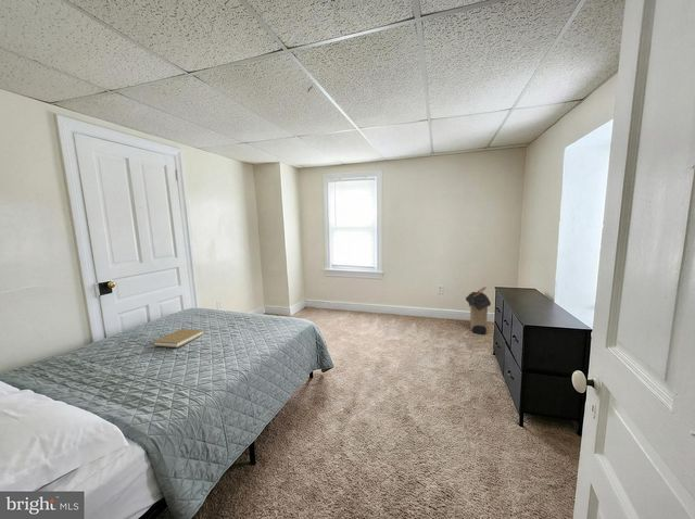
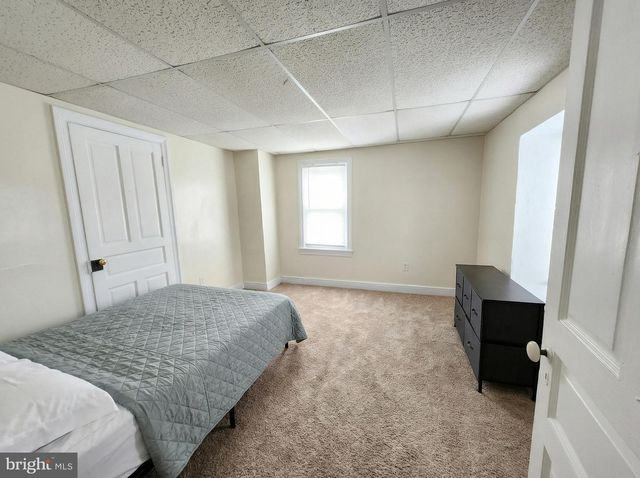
- laundry hamper (477, 306)
- book (179, 337)
